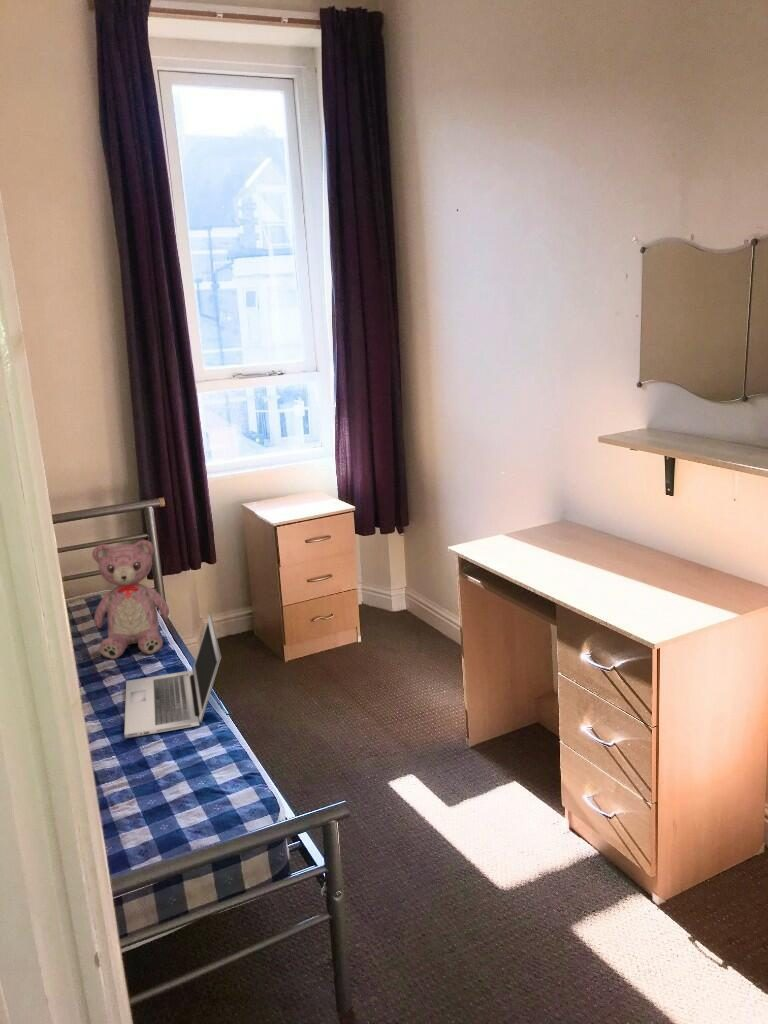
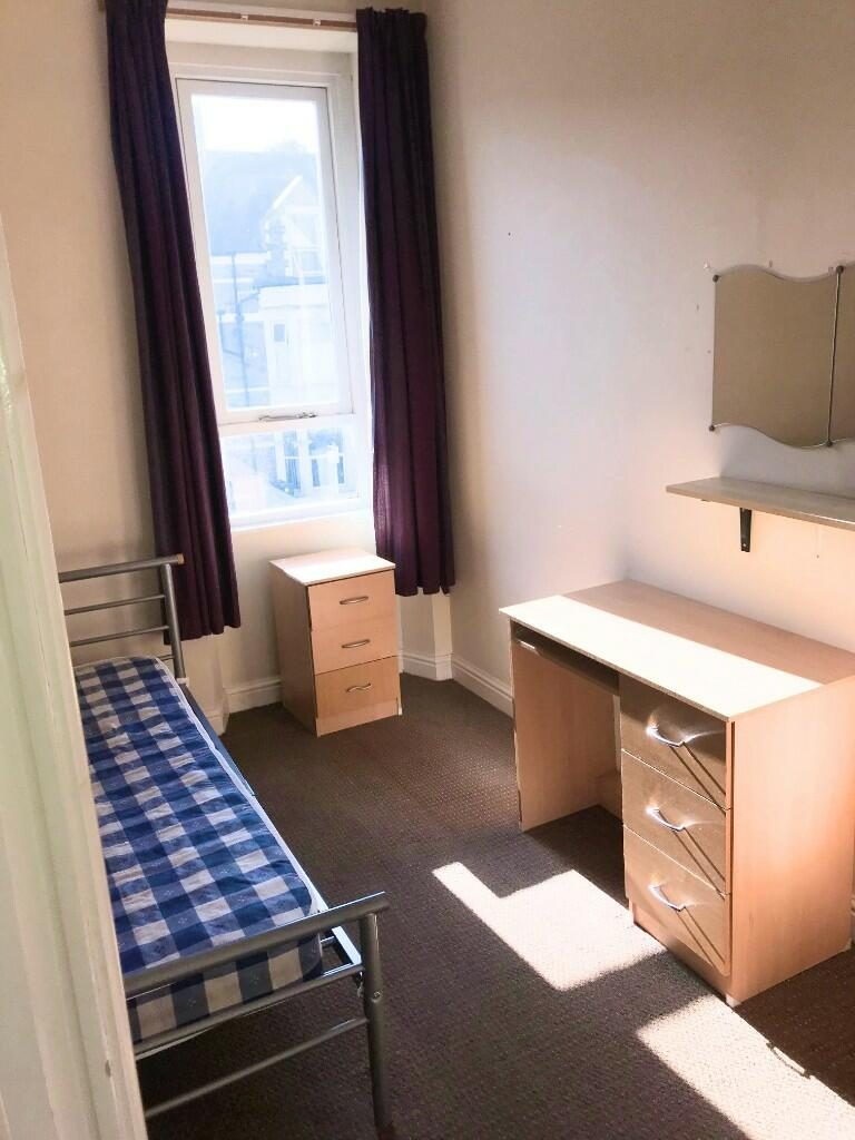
- laptop (171, 674)
- teddy bear (128, 596)
